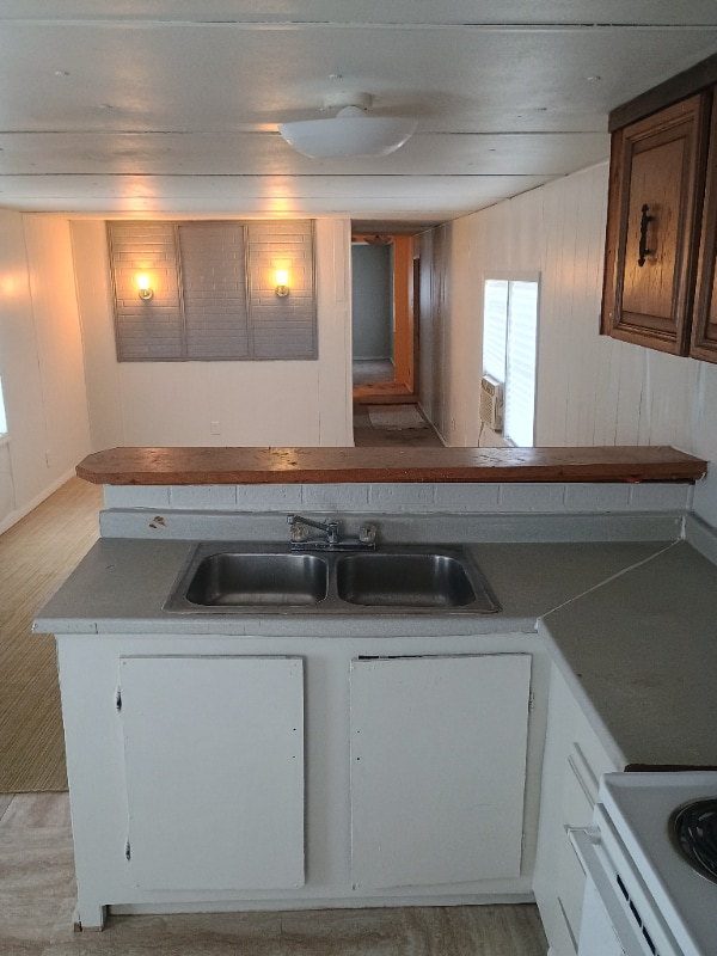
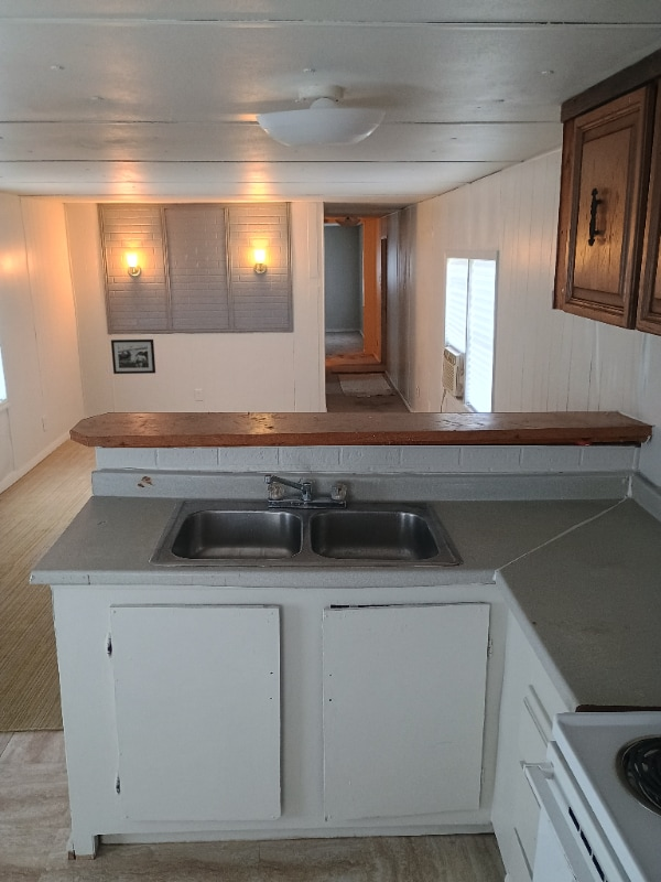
+ picture frame (133, 356)
